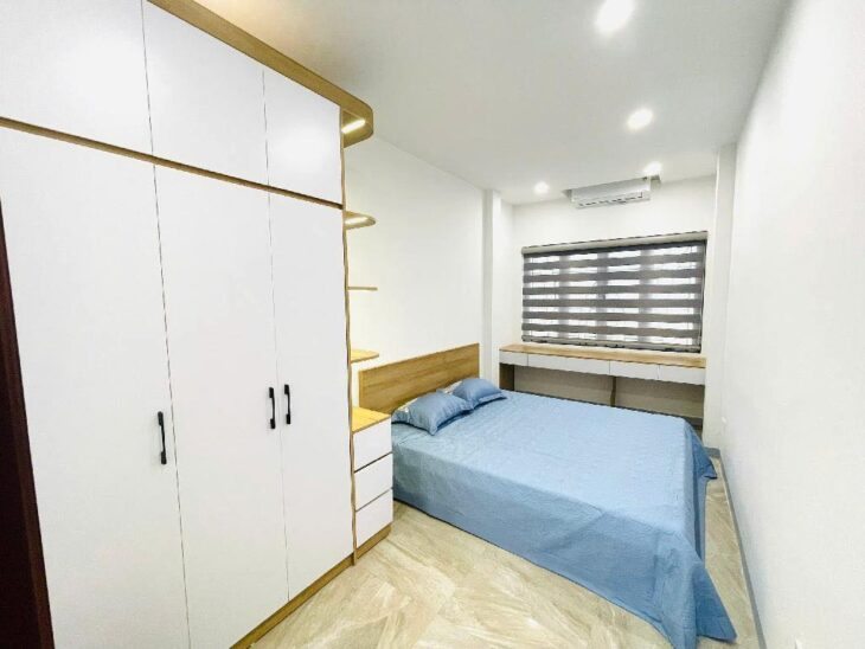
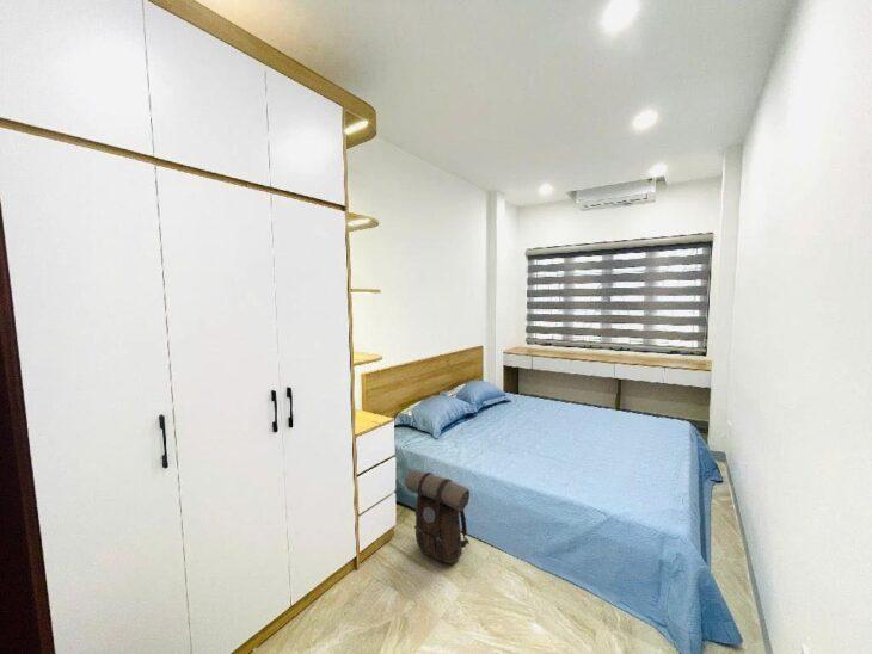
+ backpack (443, 511)
